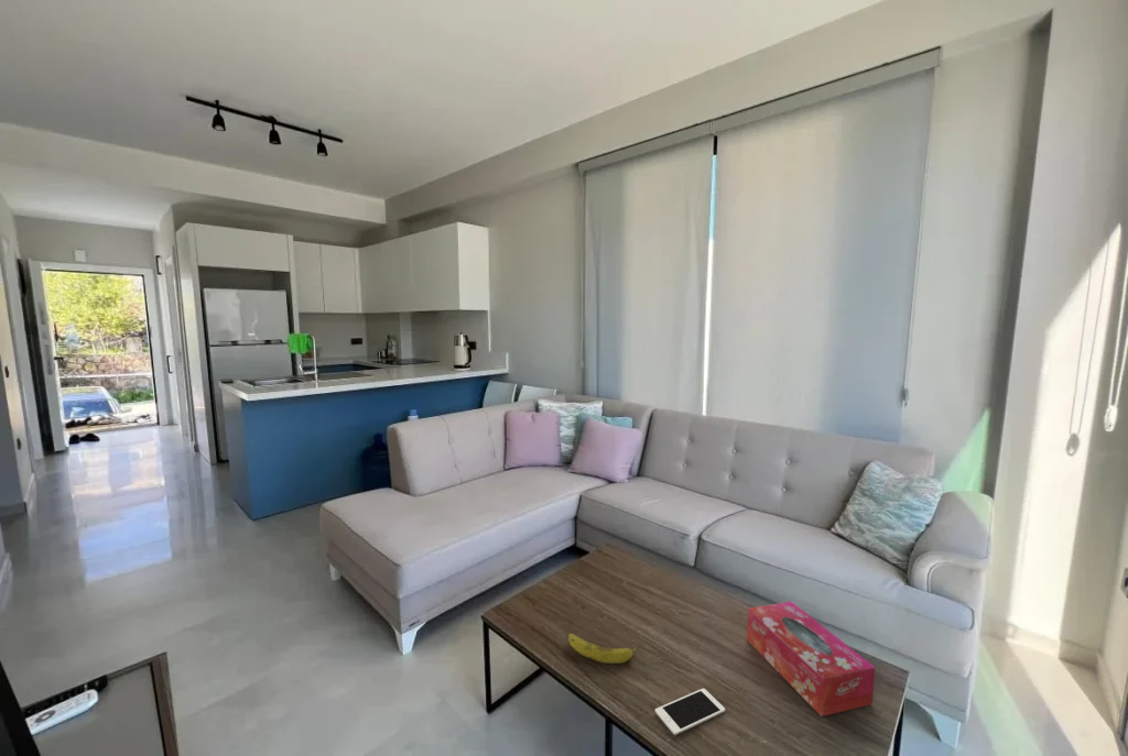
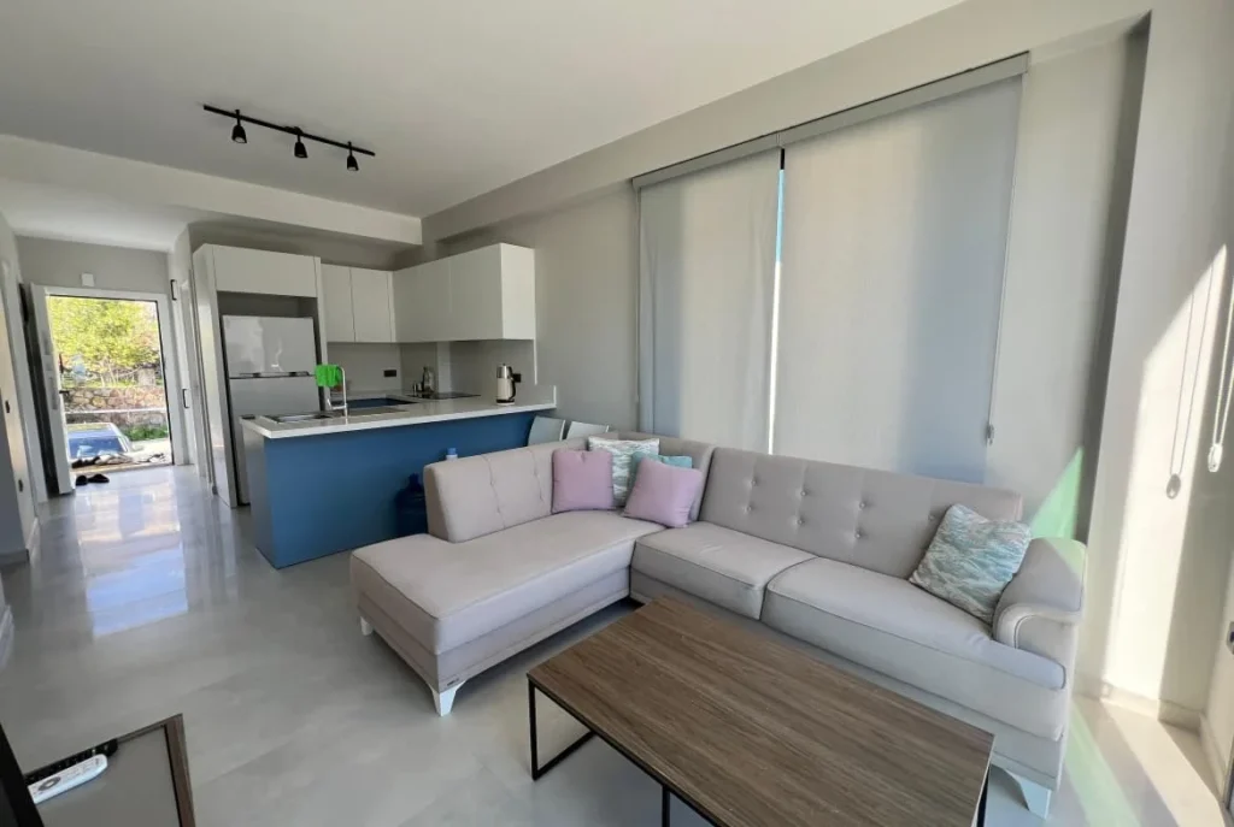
- cell phone (690, 710)
- tissue box (804, 651)
- fruit (598, 646)
